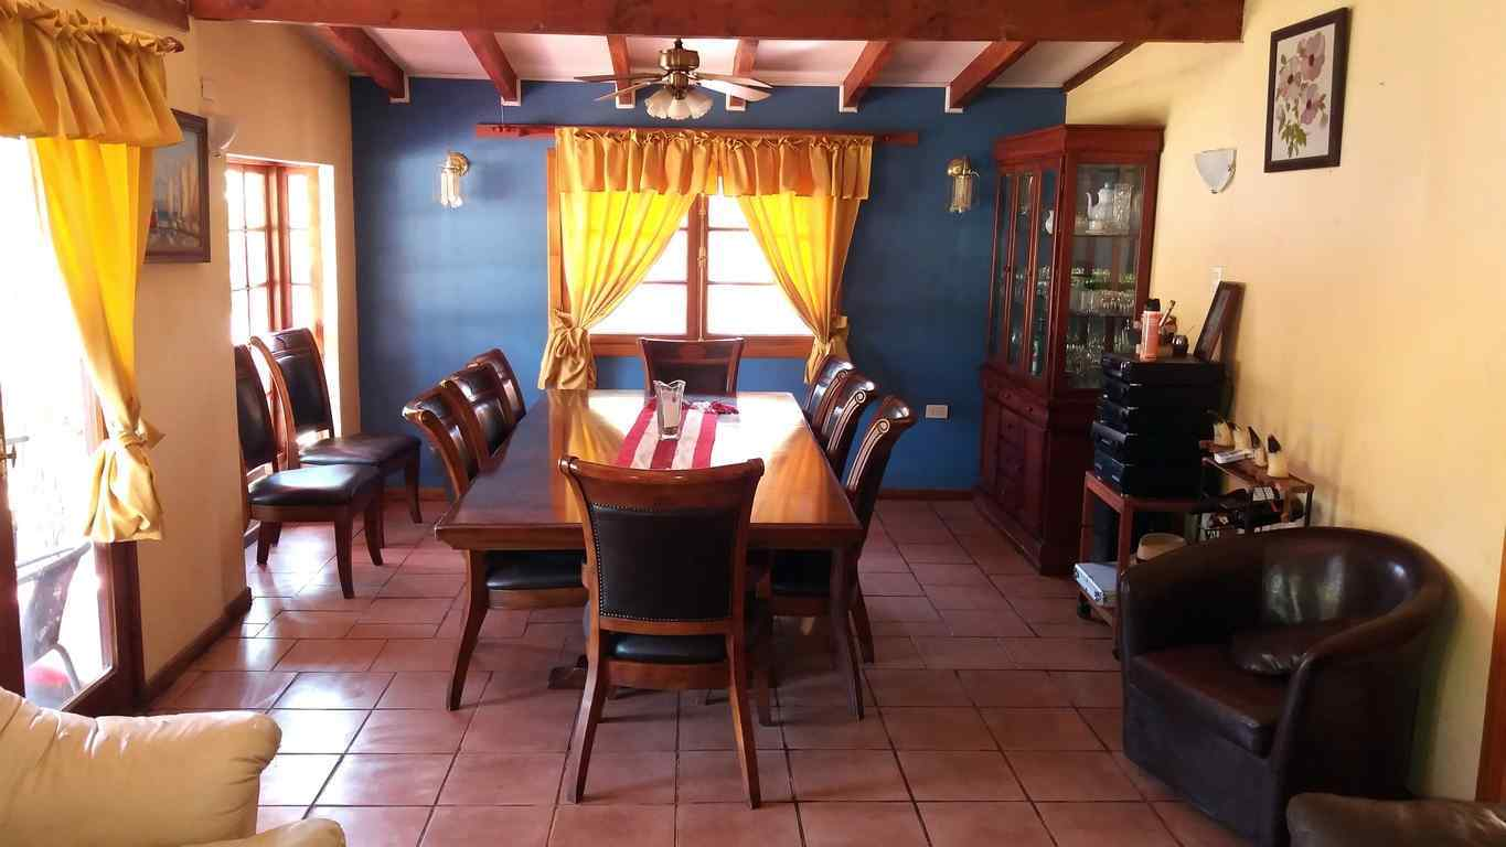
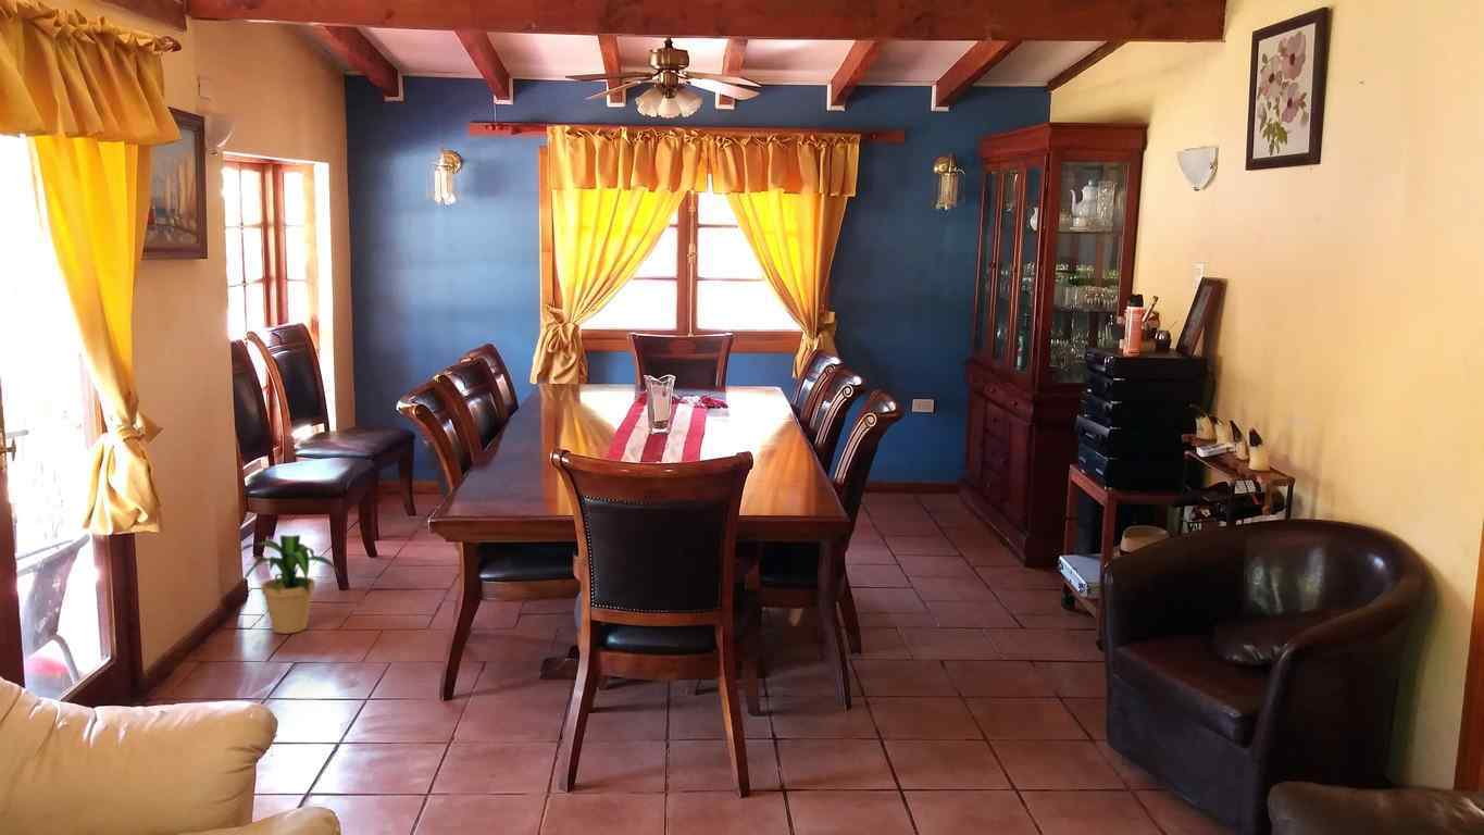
+ potted plant (288, 584)
